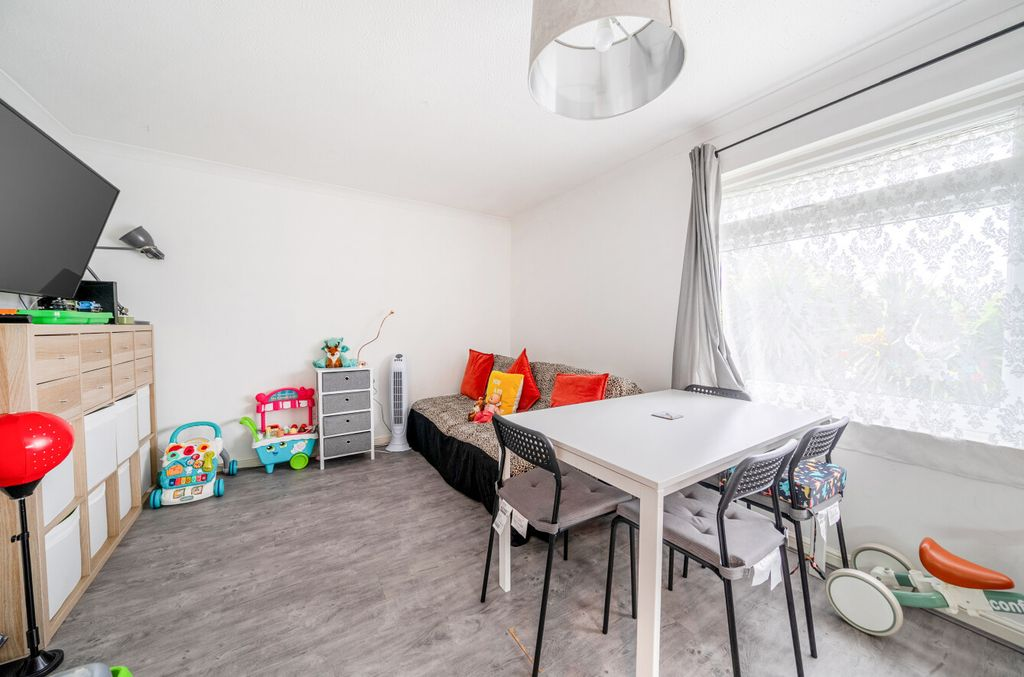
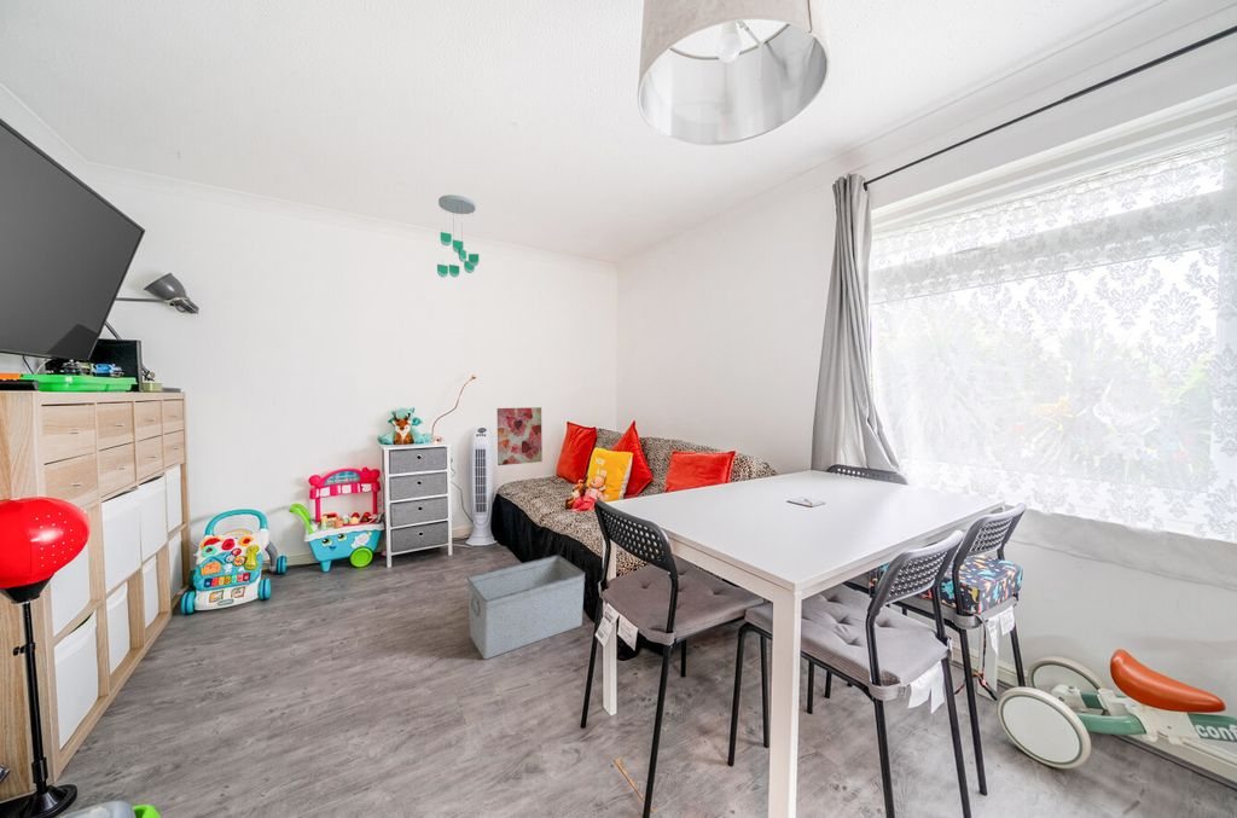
+ ceiling mobile (458, 240)
+ wall art (519, 435)
+ storage bin (527, 602)
